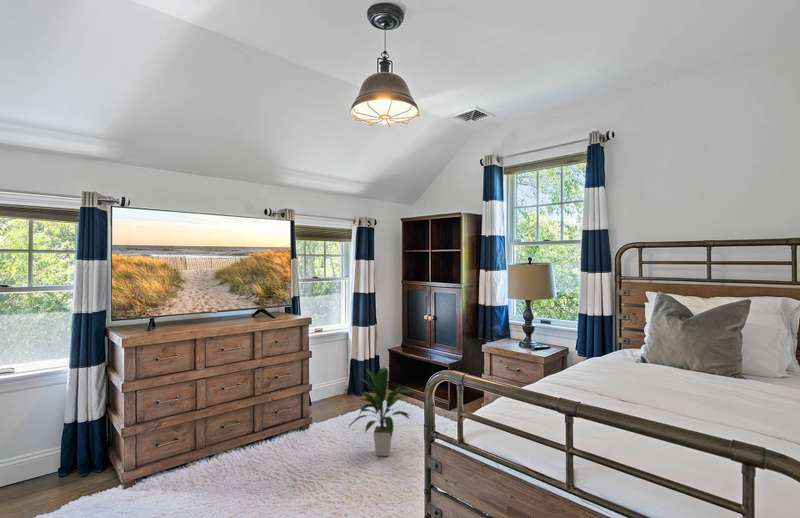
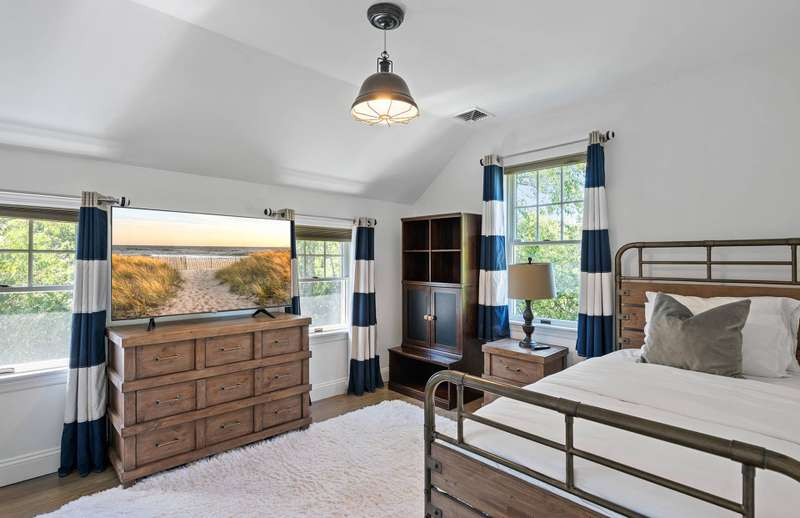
- indoor plant (380, 408)
